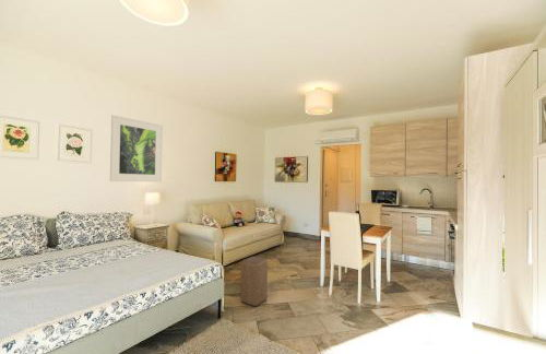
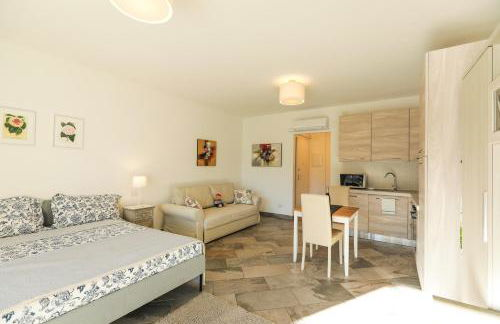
- stool (253, 280)
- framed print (138, 151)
